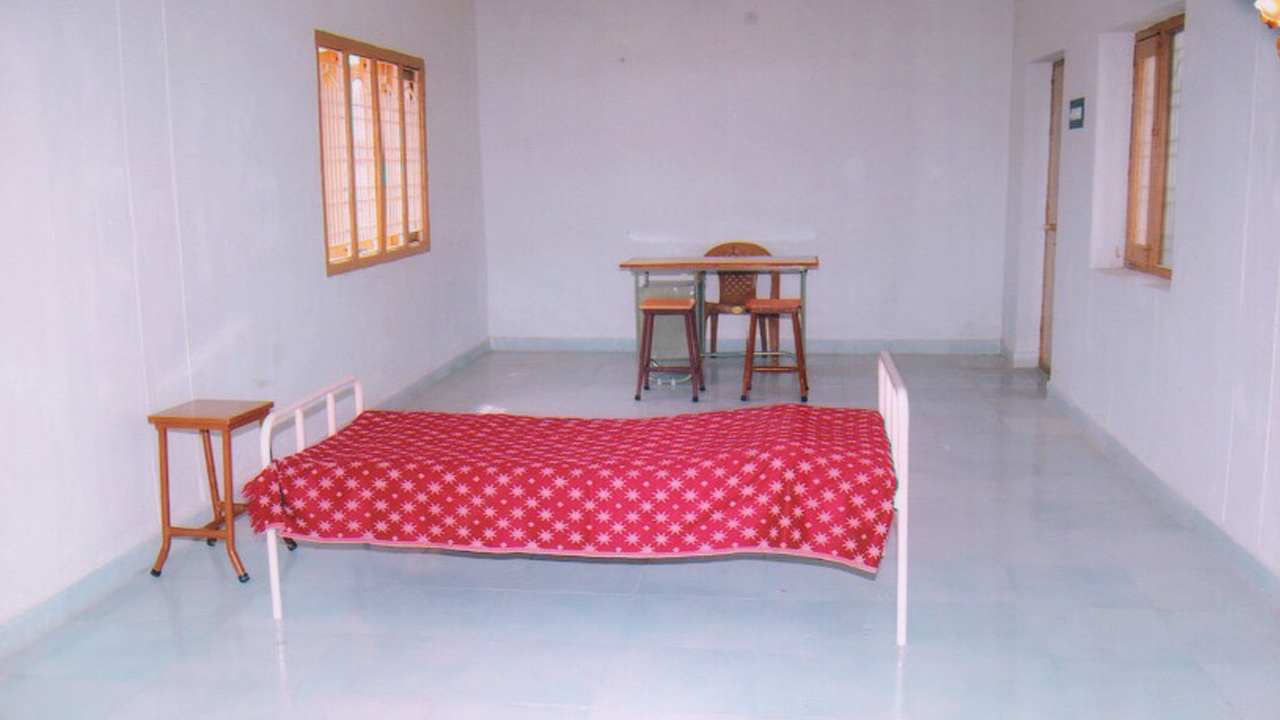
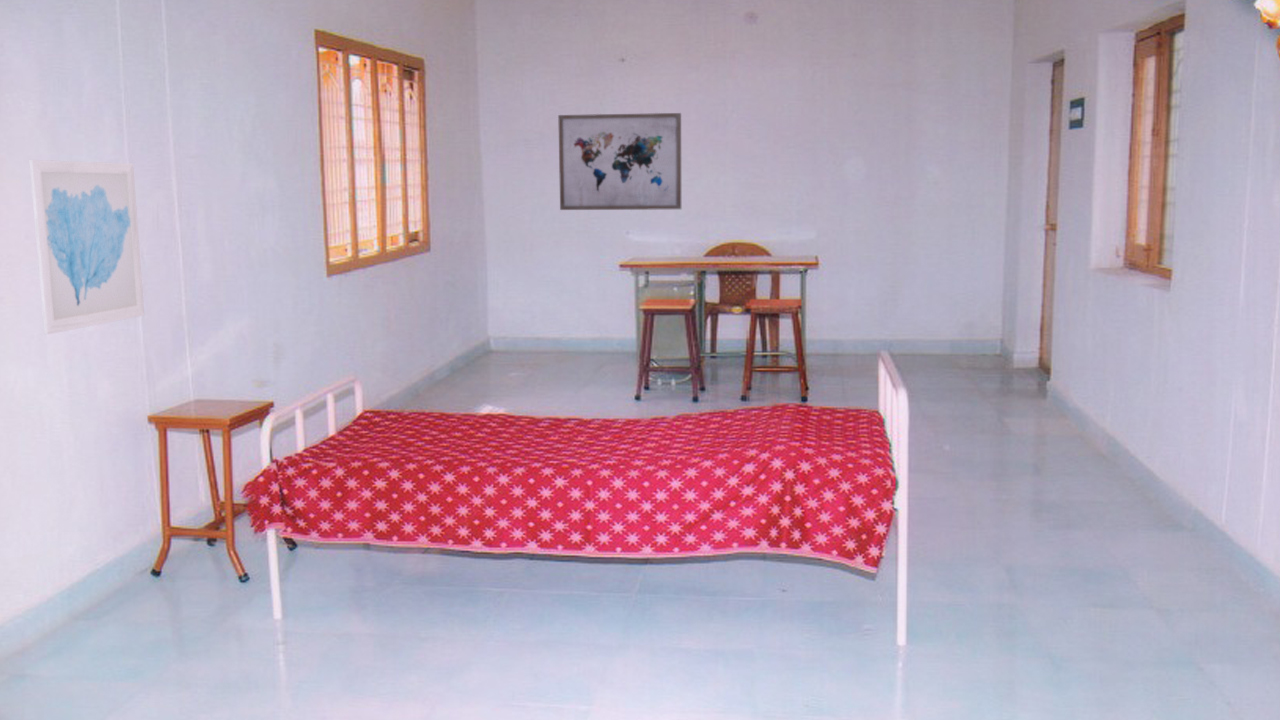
+ wall art (619, 162)
+ wall art (91, 243)
